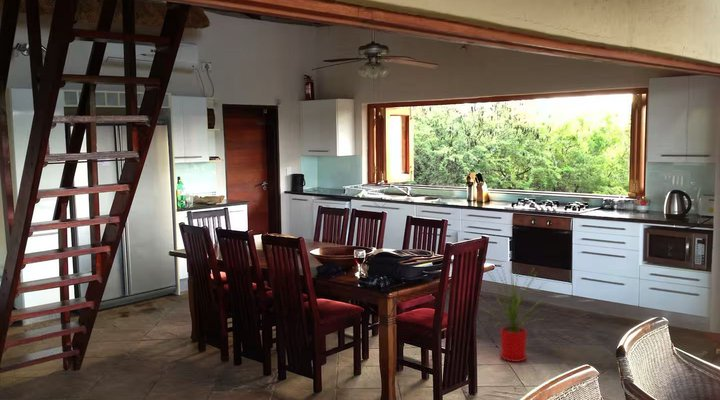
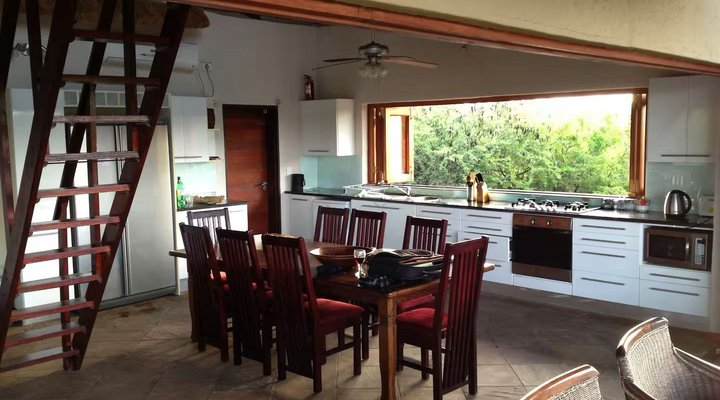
- house plant (514, 312)
